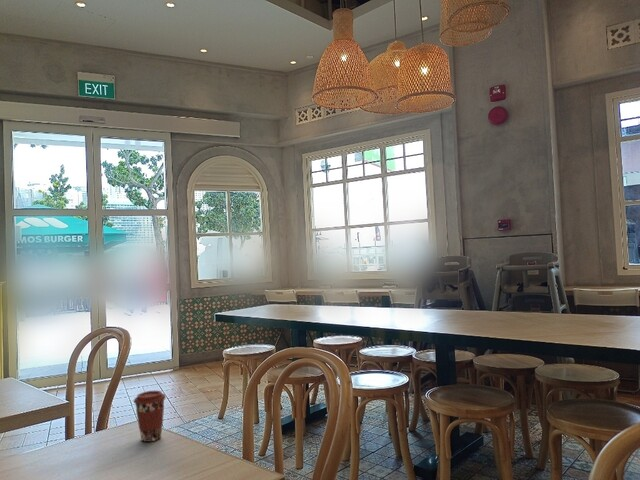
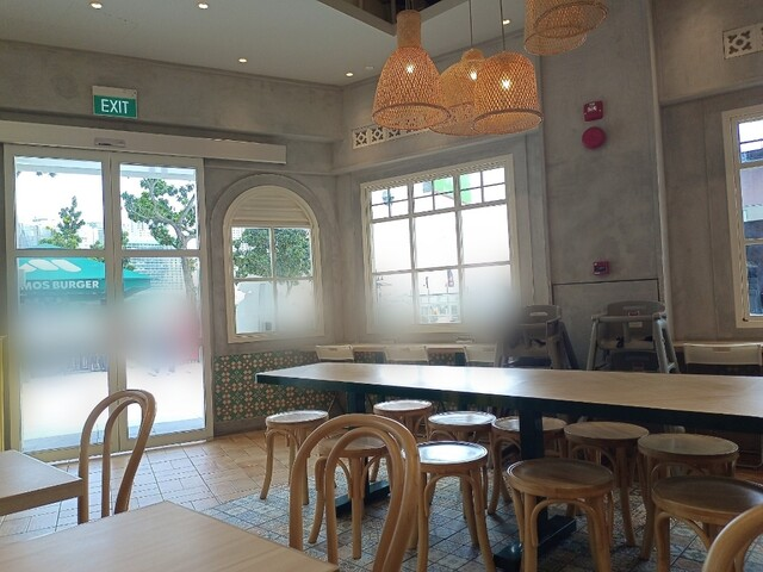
- coffee cup (150, 415)
